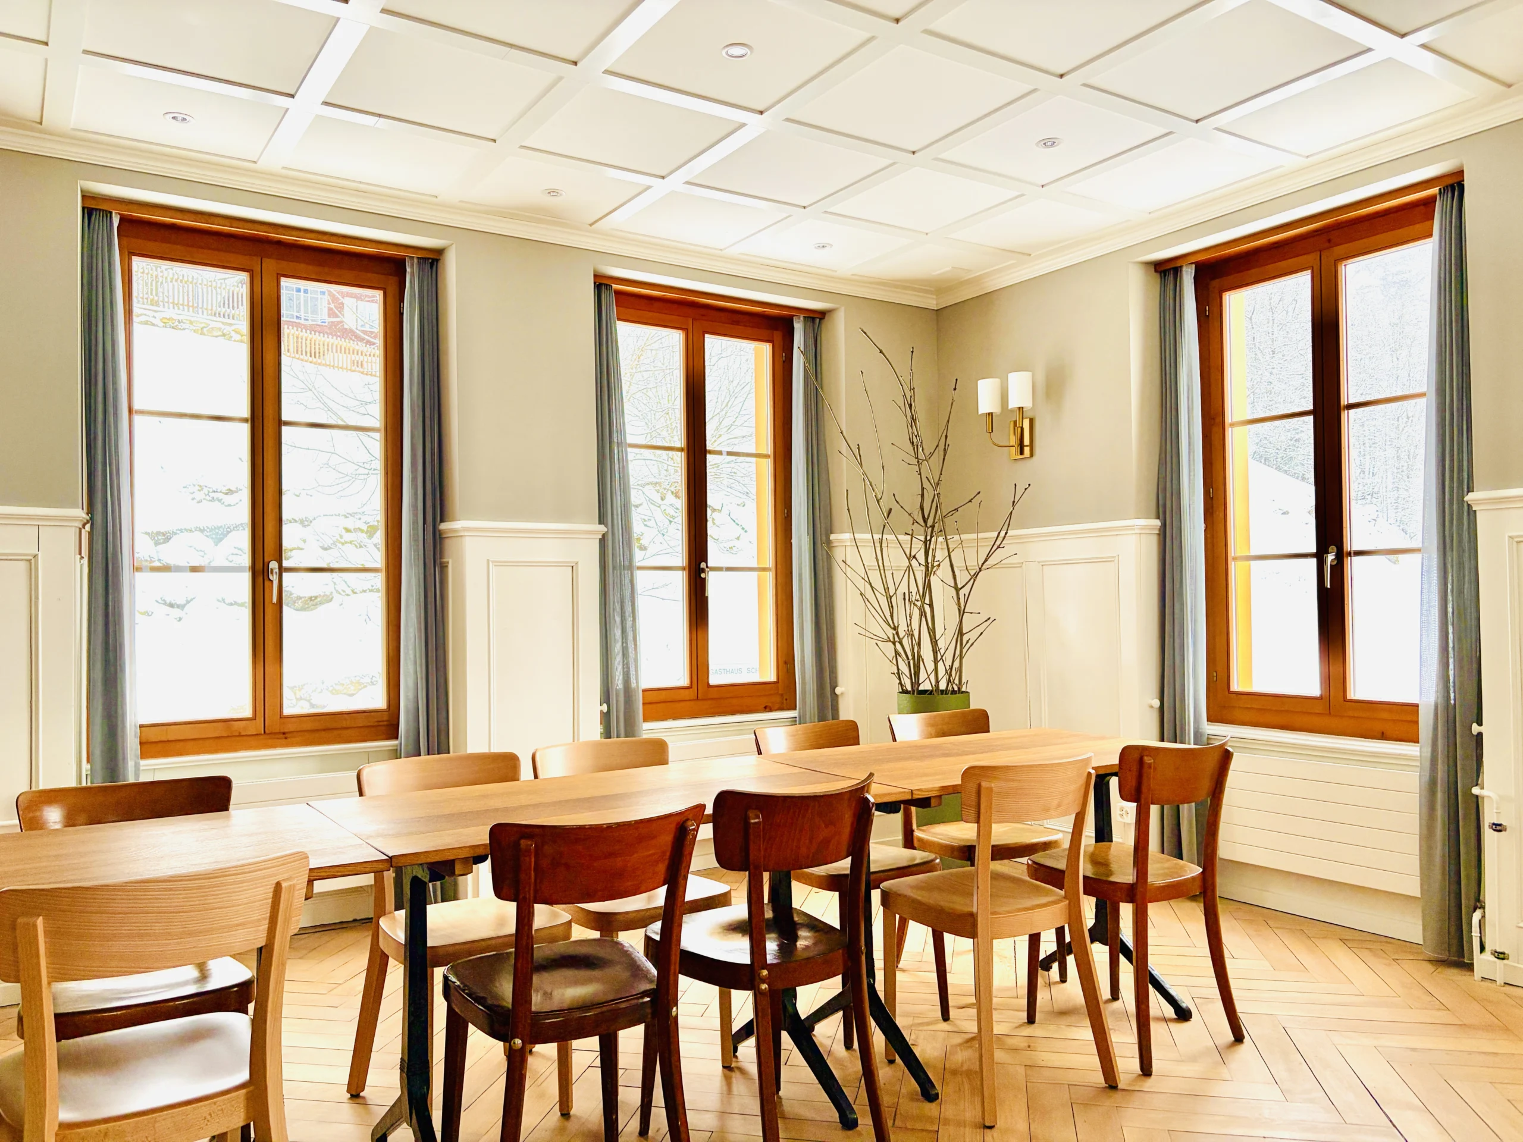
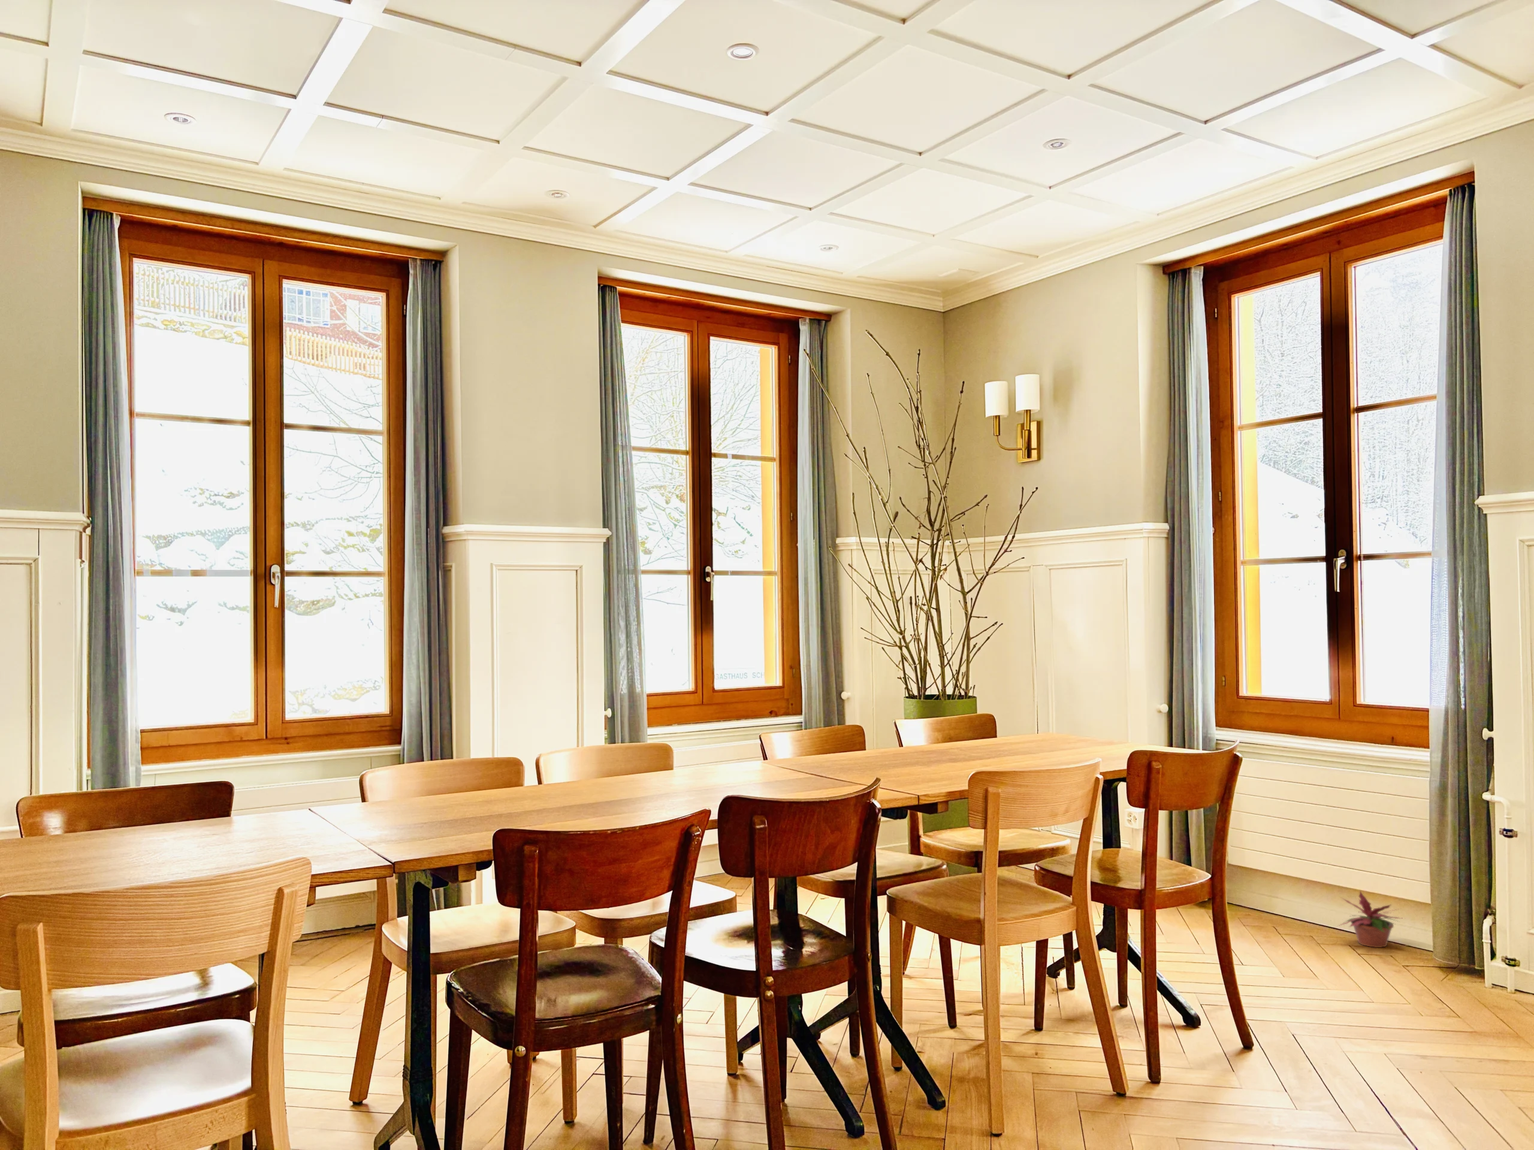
+ potted plant (1371, 916)
